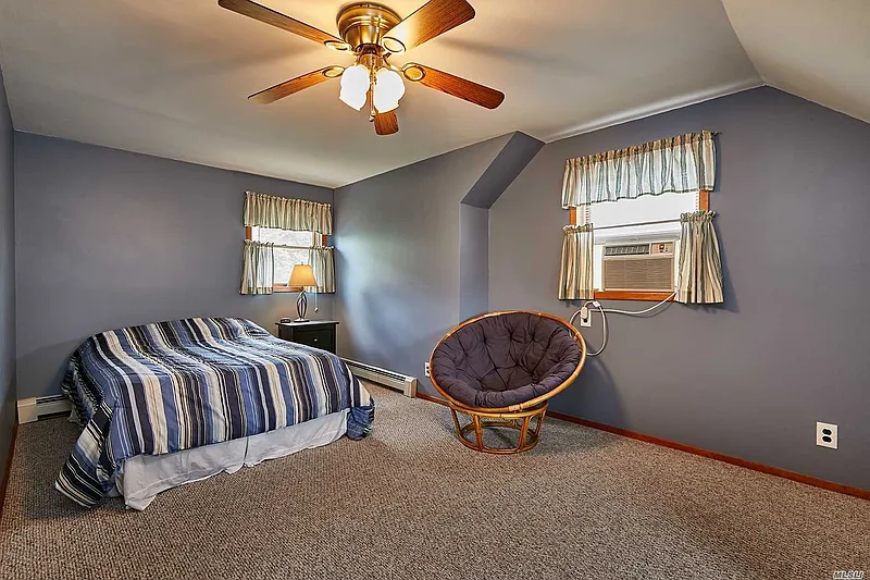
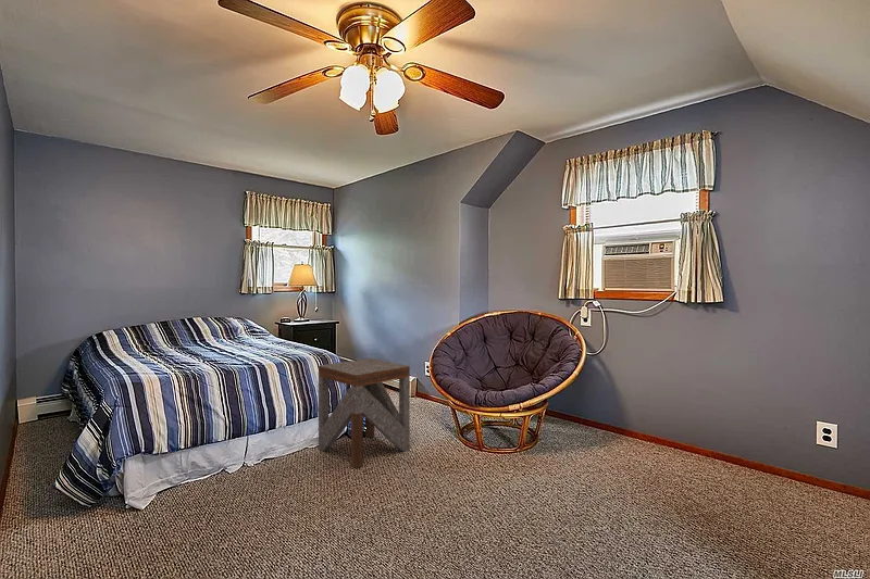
+ side table (363, 407)
